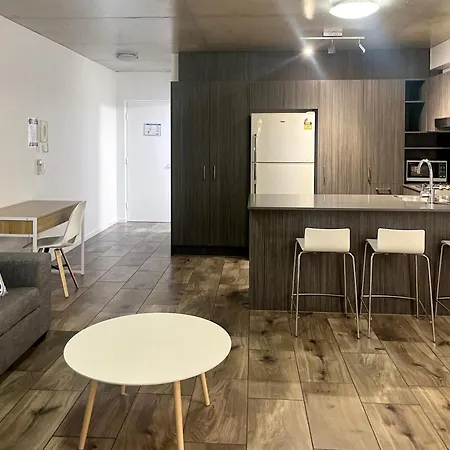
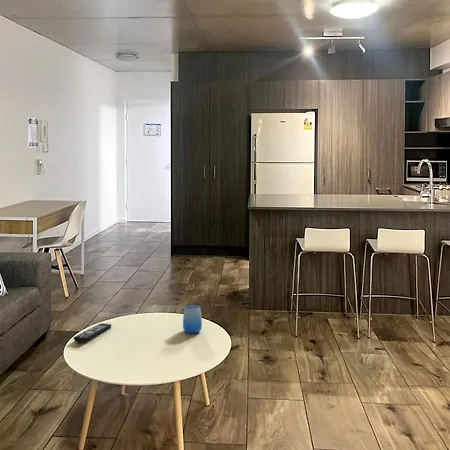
+ cup (192, 319)
+ remote control (93, 332)
